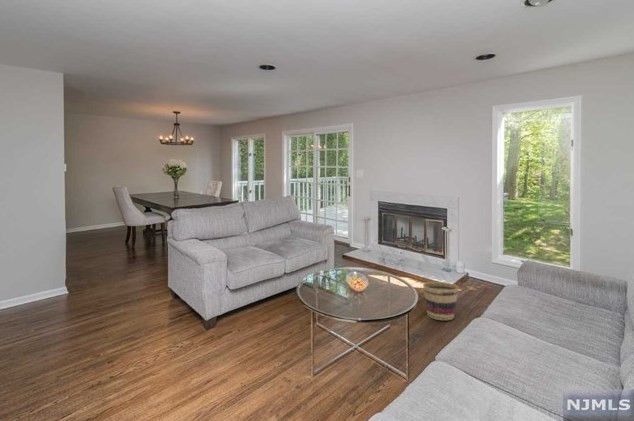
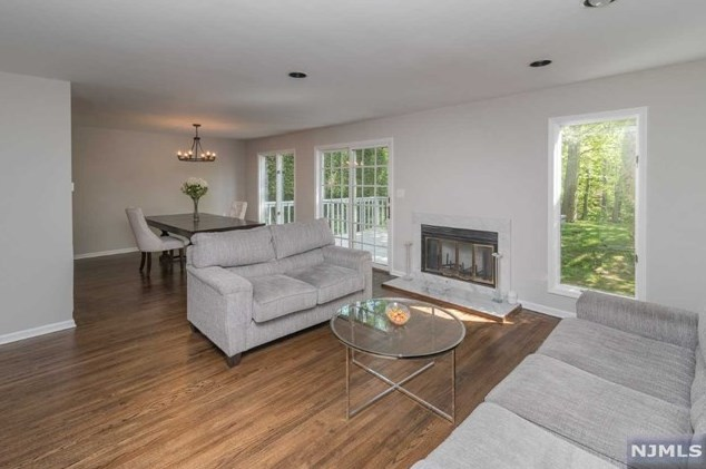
- basket (440, 300)
